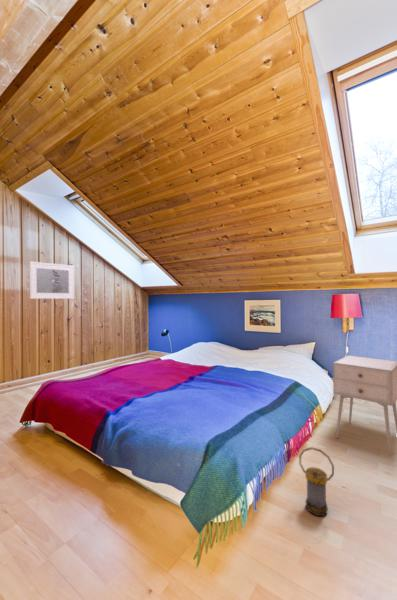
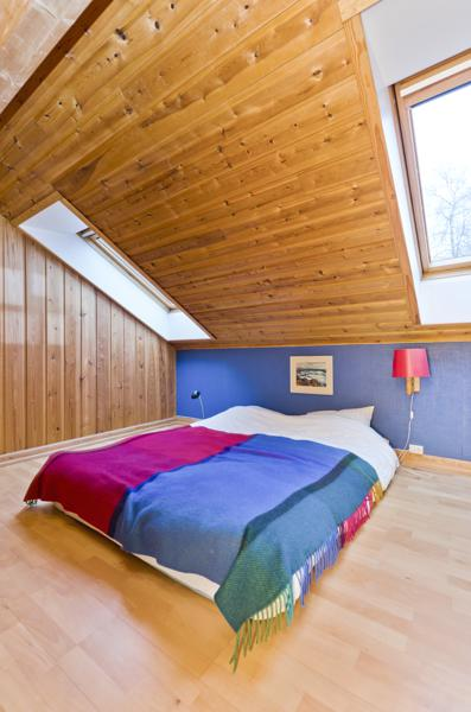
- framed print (53, 281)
- lantern (316, 478)
- nightstand (367, 399)
